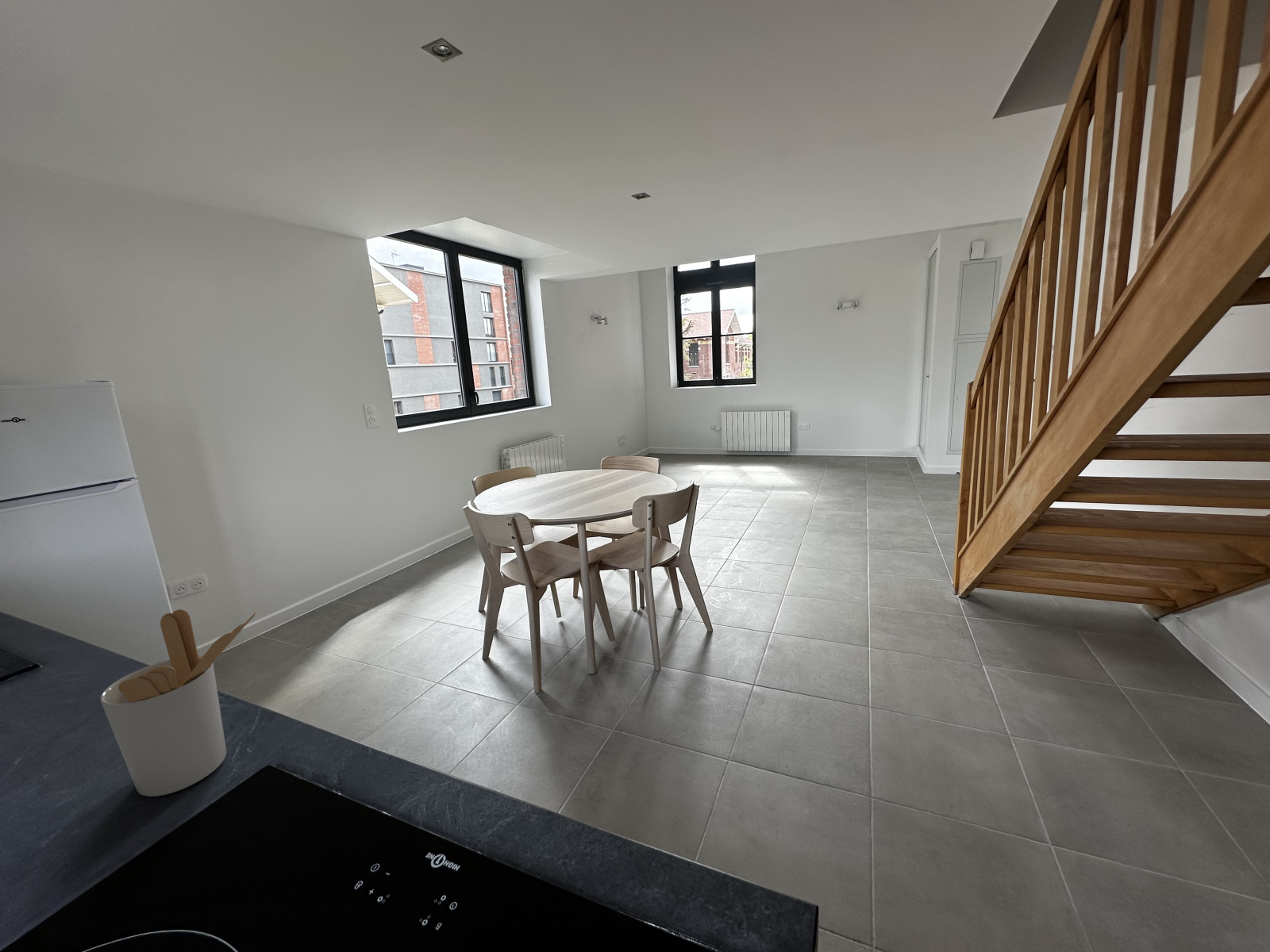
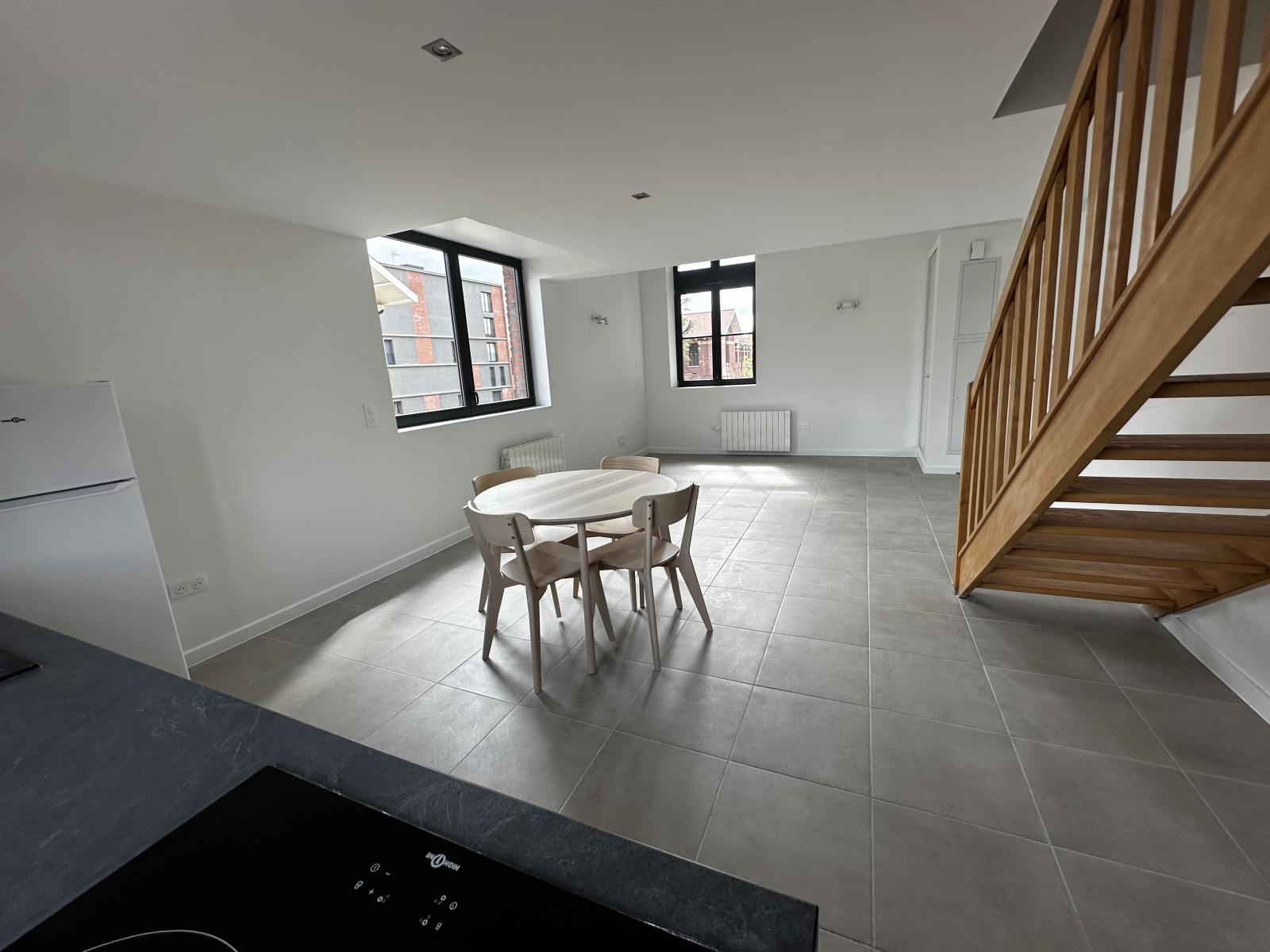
- utensil holder (192, 697)
